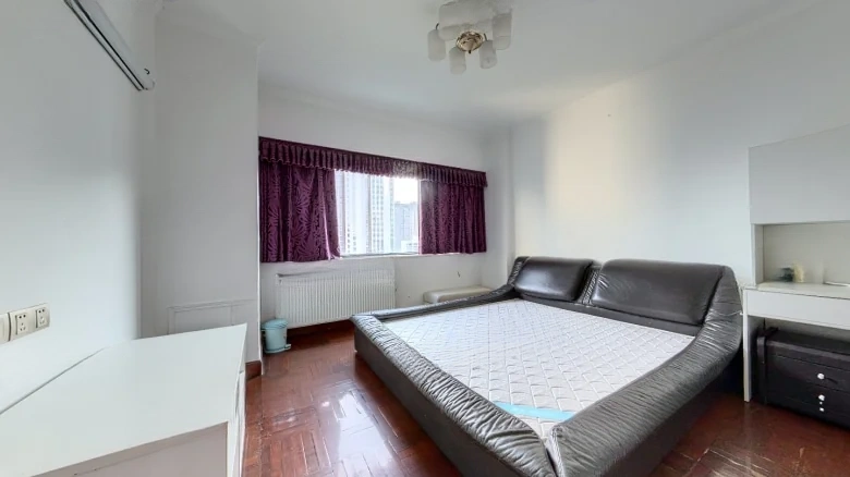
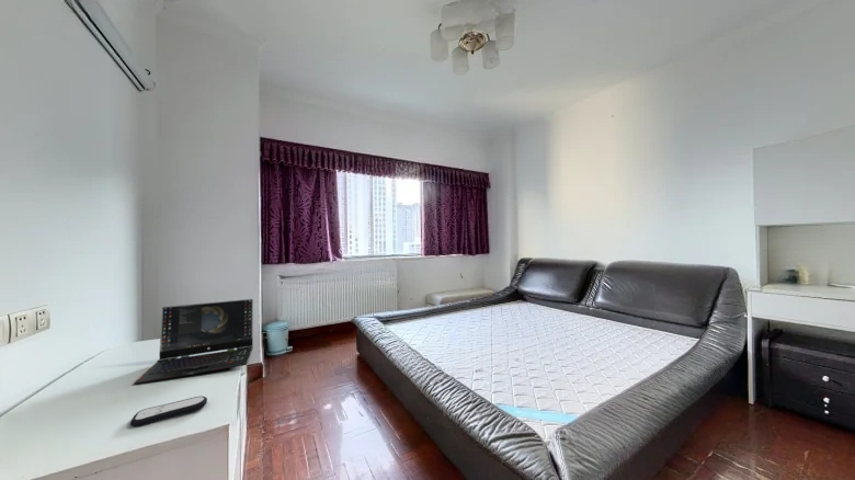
+ laptop computer (203, 335)
+ remote control (171, 409)
